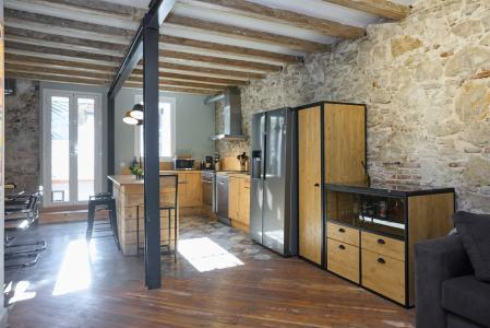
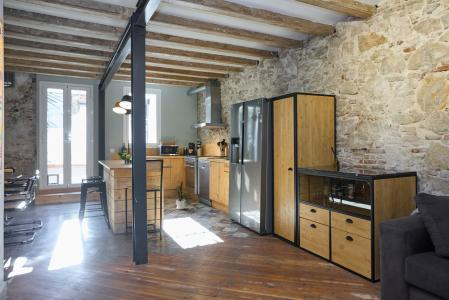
+ house plant (179, 195)
